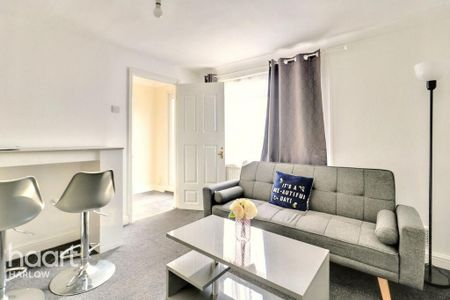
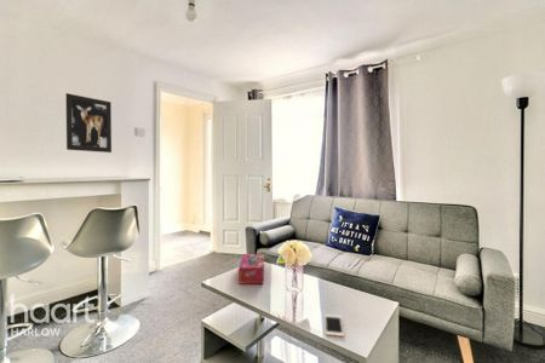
+ tissue box (252, 267)
+ cell phone (333, 324)
+ wall art (90, 125)
